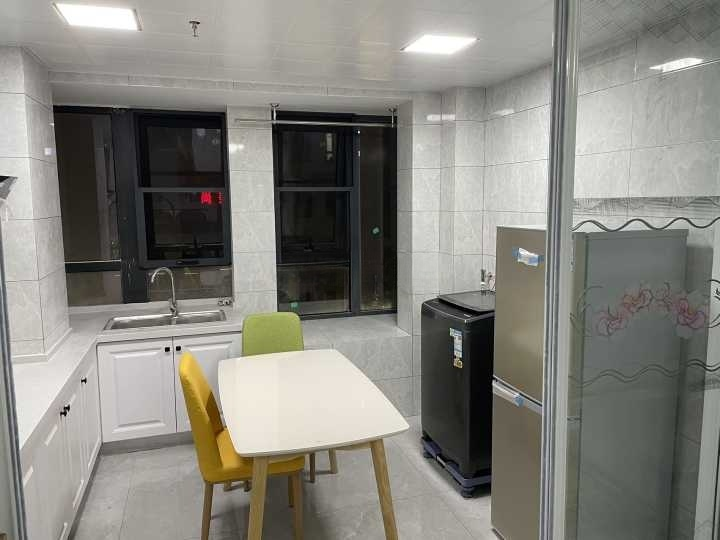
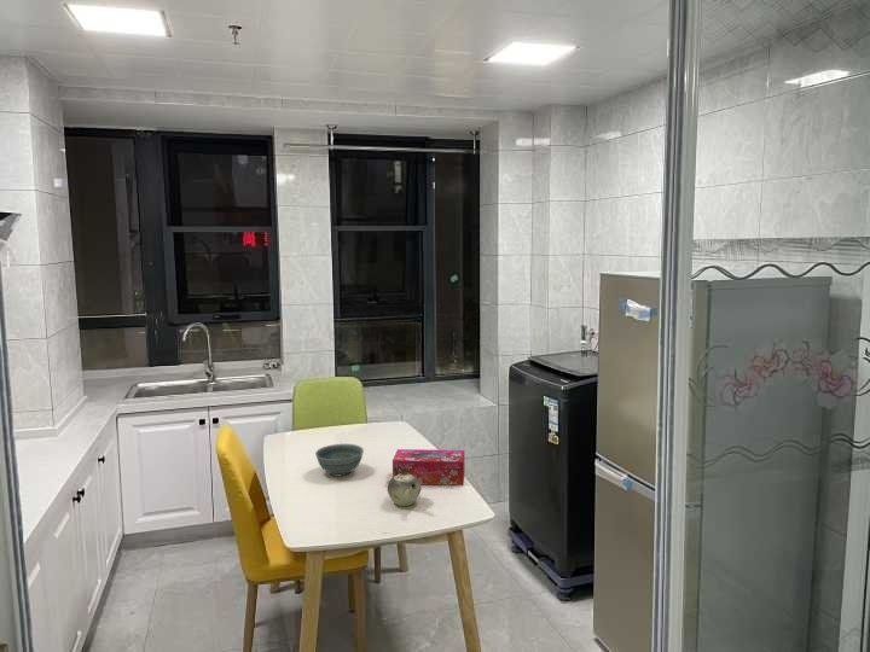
+ tissue box (429, 466)
+ bowl (340, 461)
+ teapot (405, 485)
